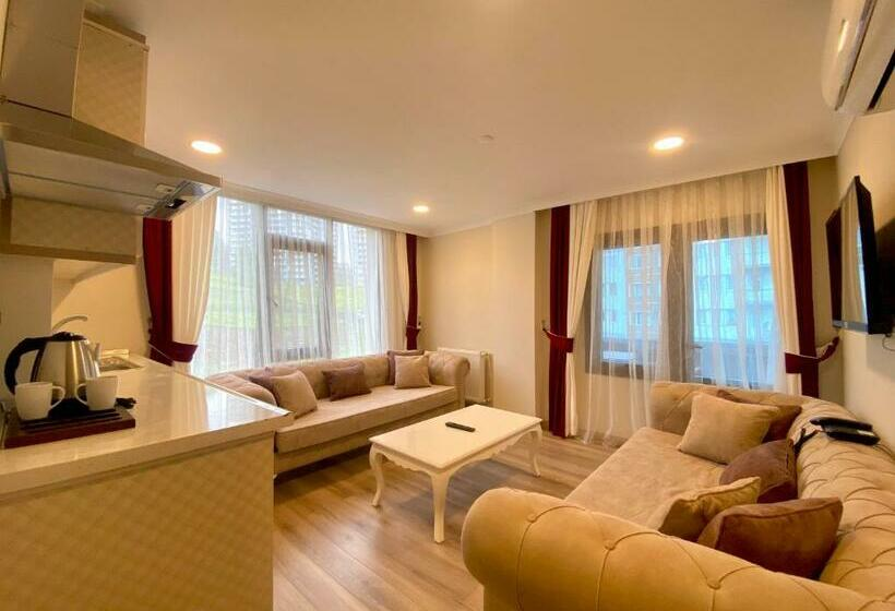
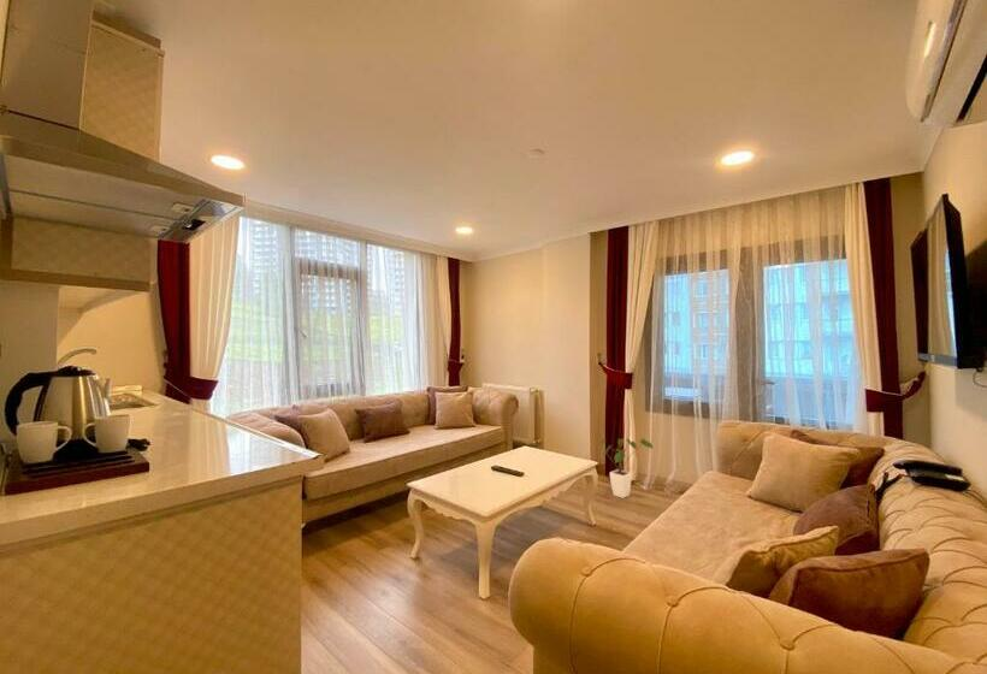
+ house plant (622, 467)
